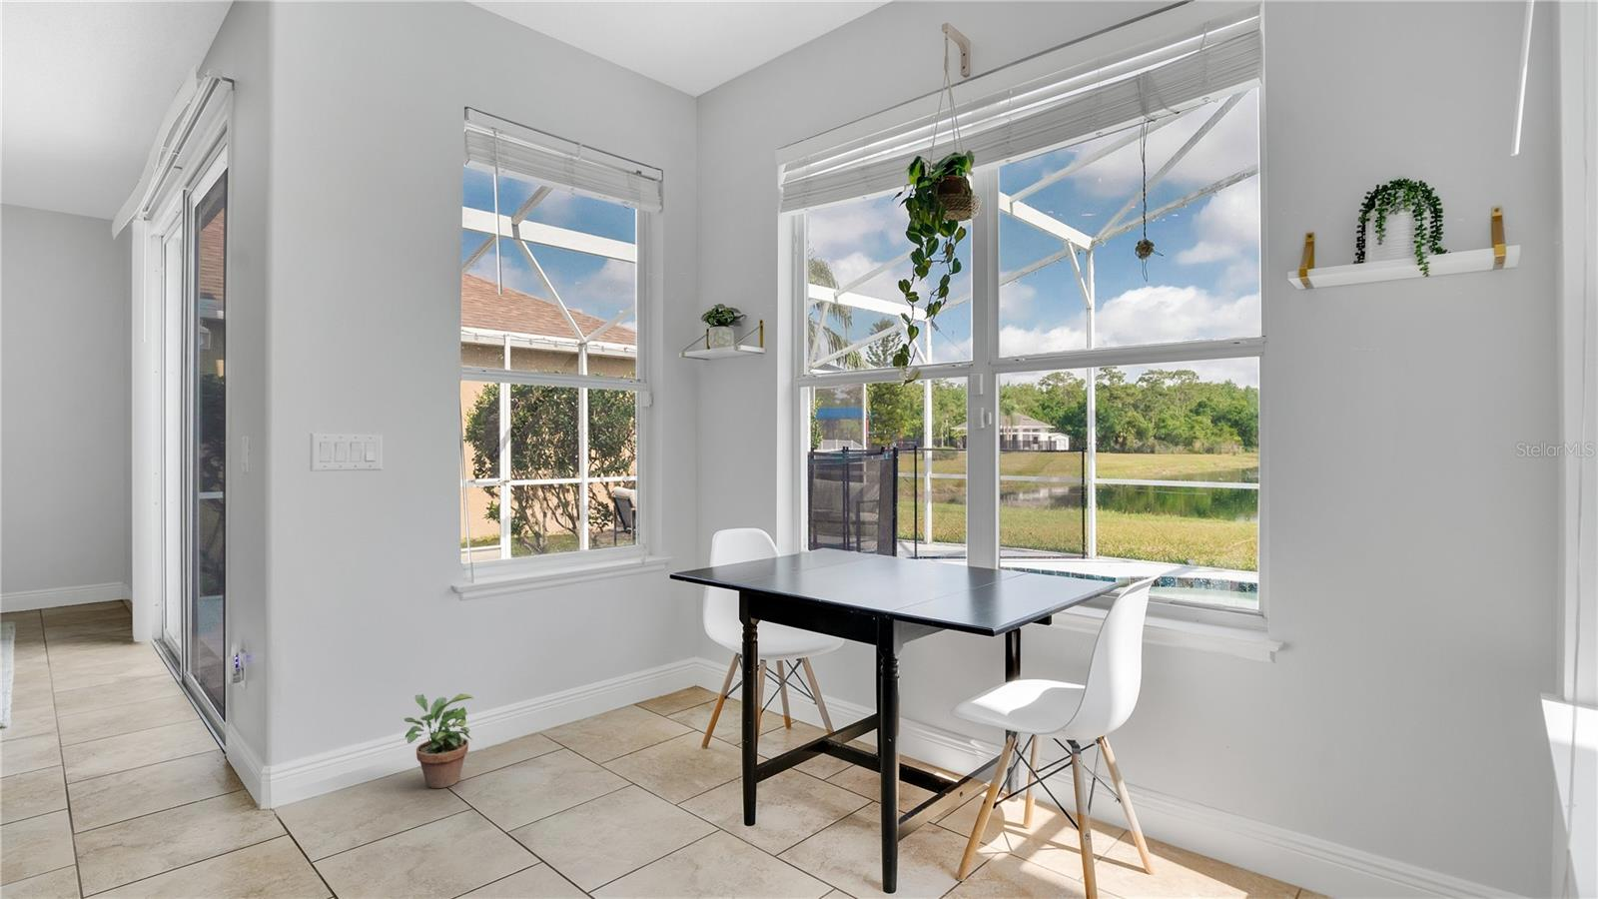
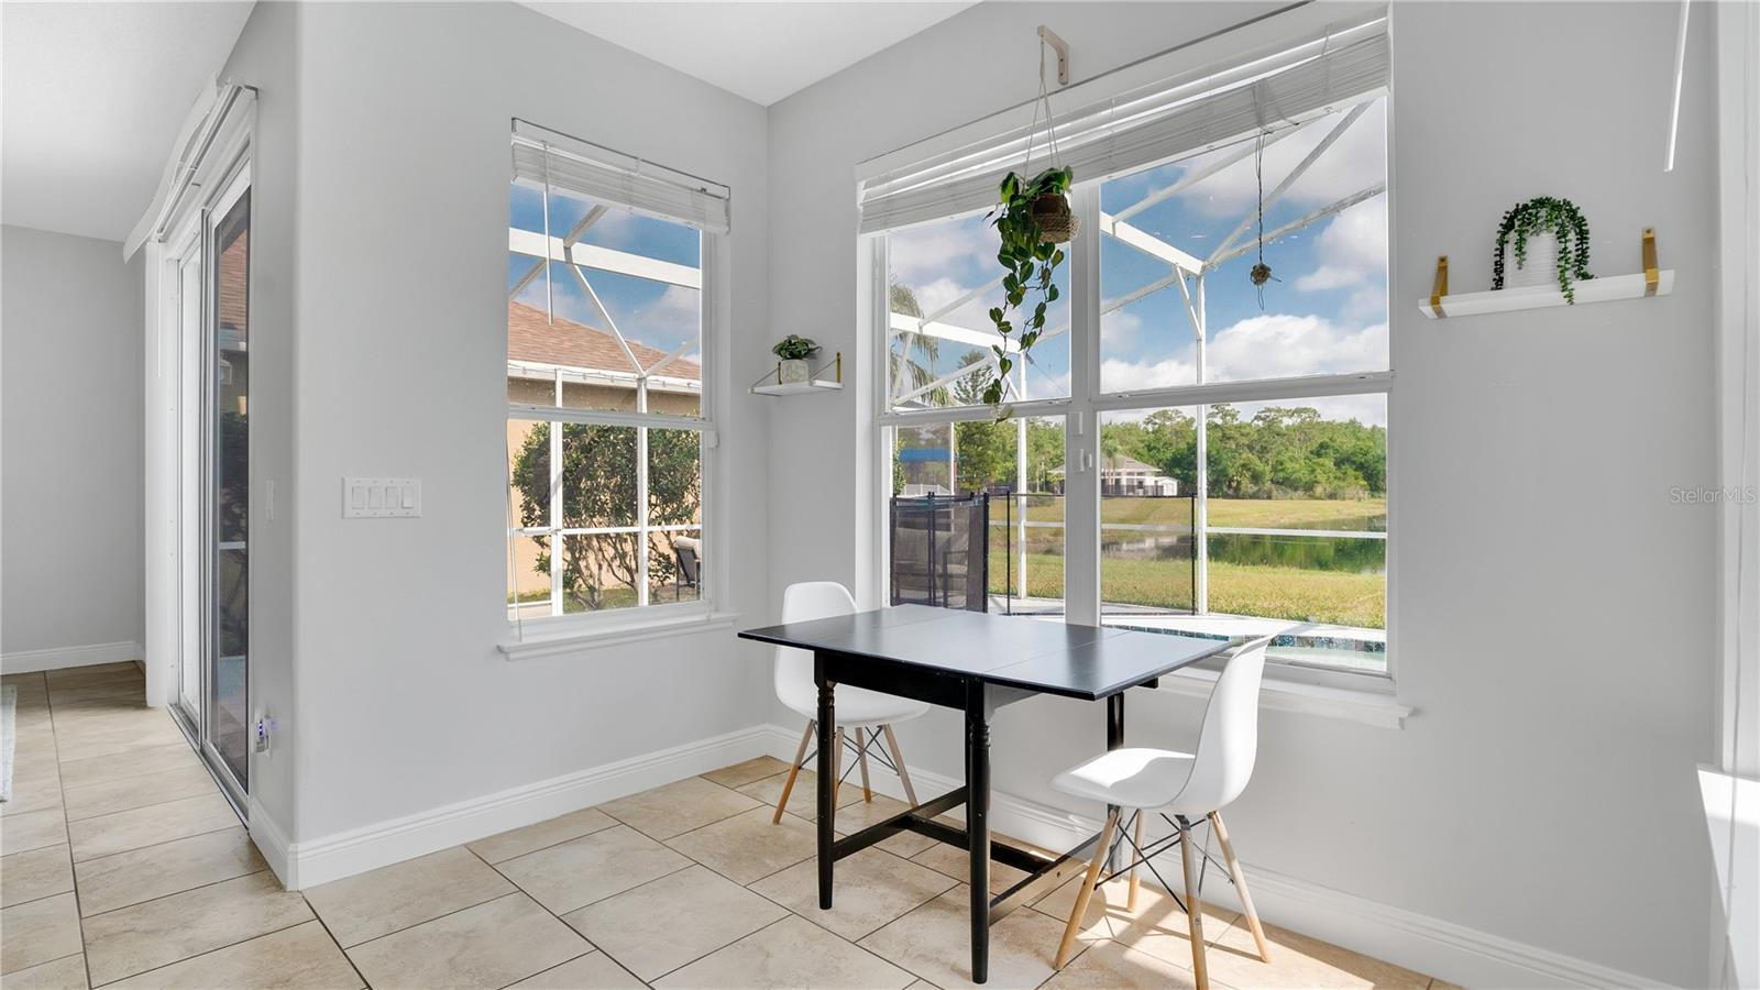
- potted plant (434, 738)
